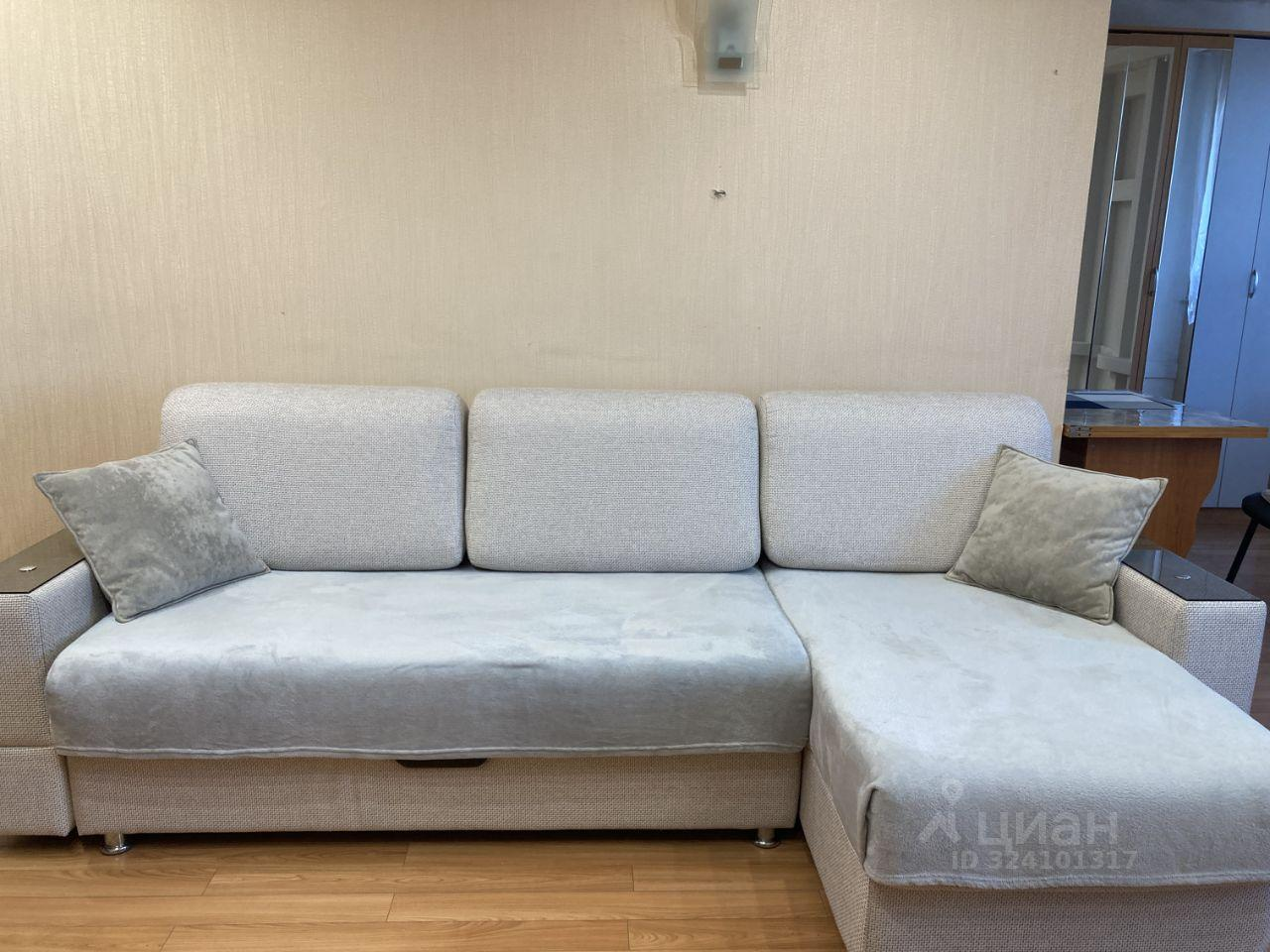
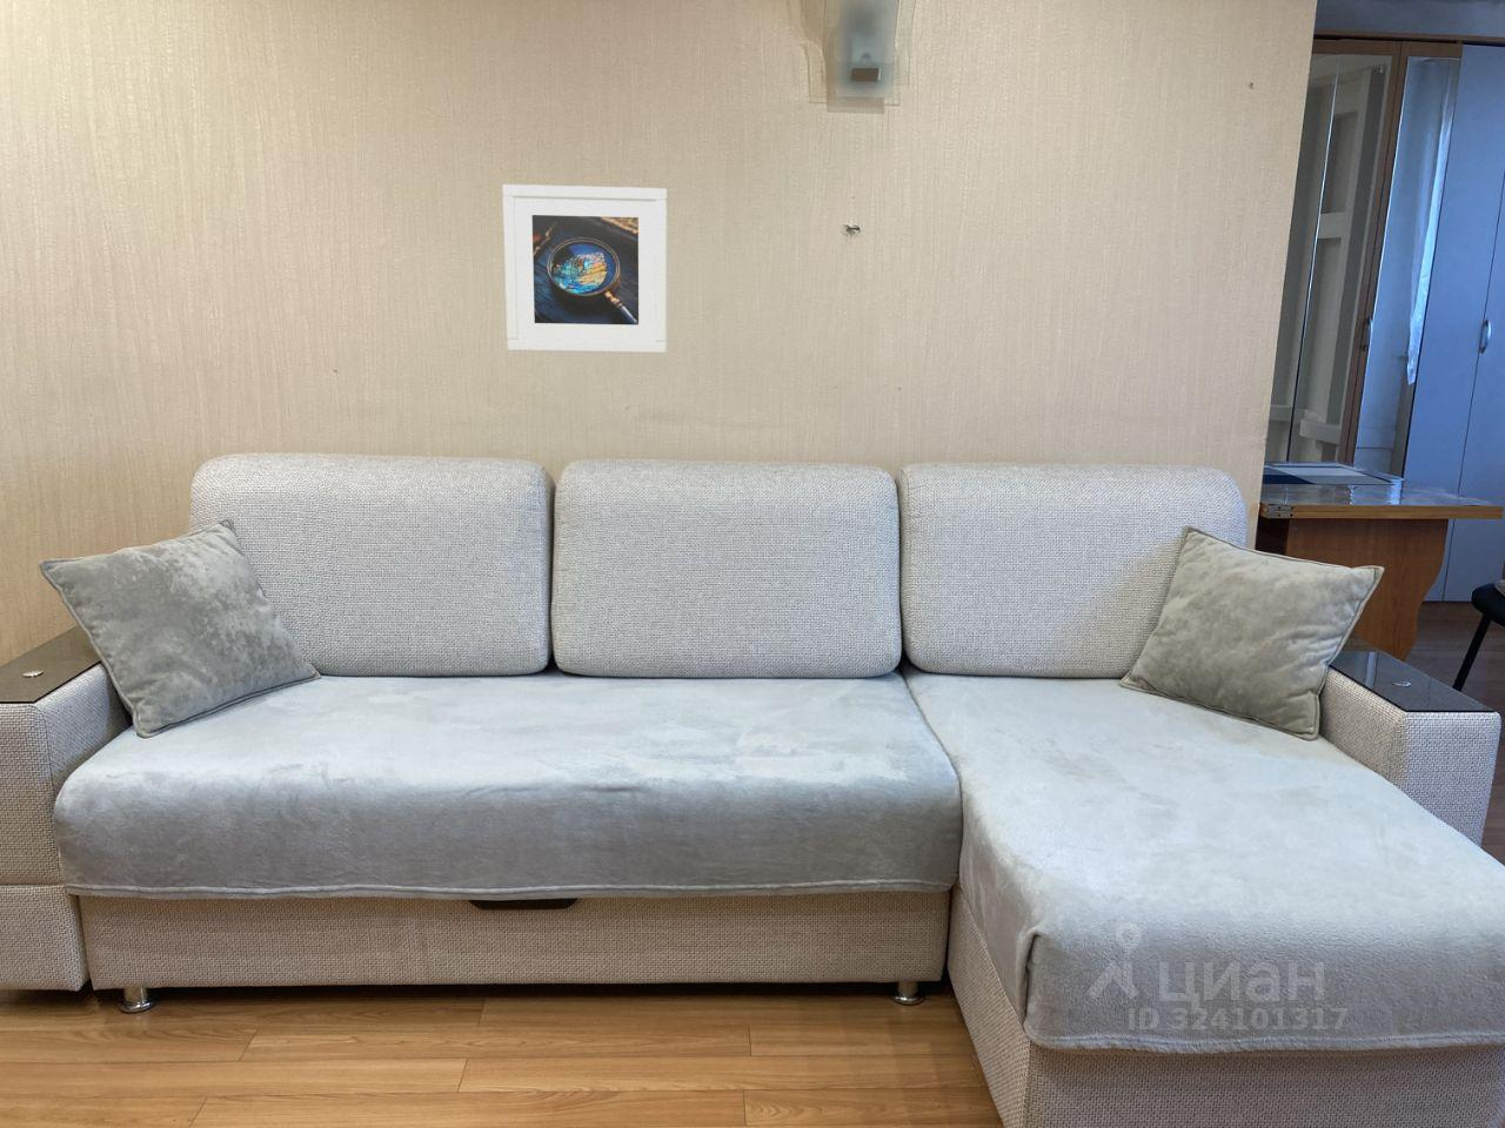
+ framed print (585, 270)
